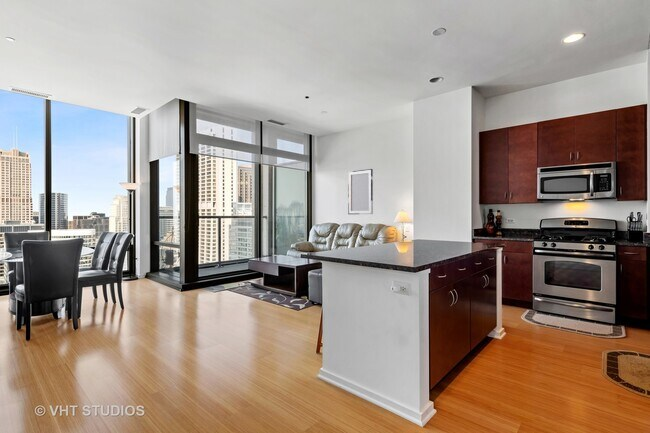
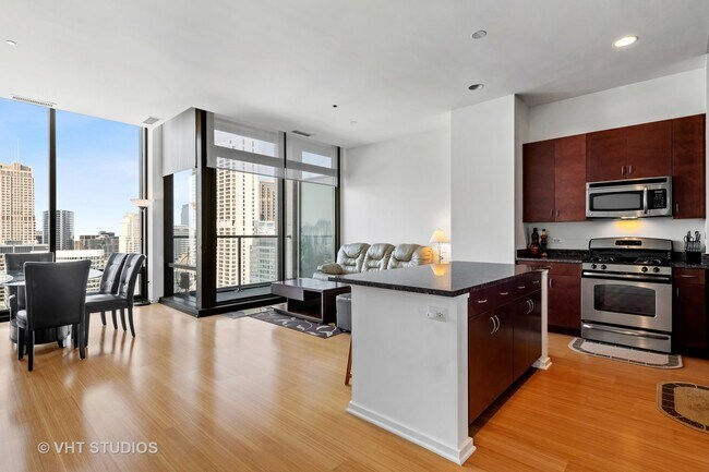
- wall art (360, 192)
